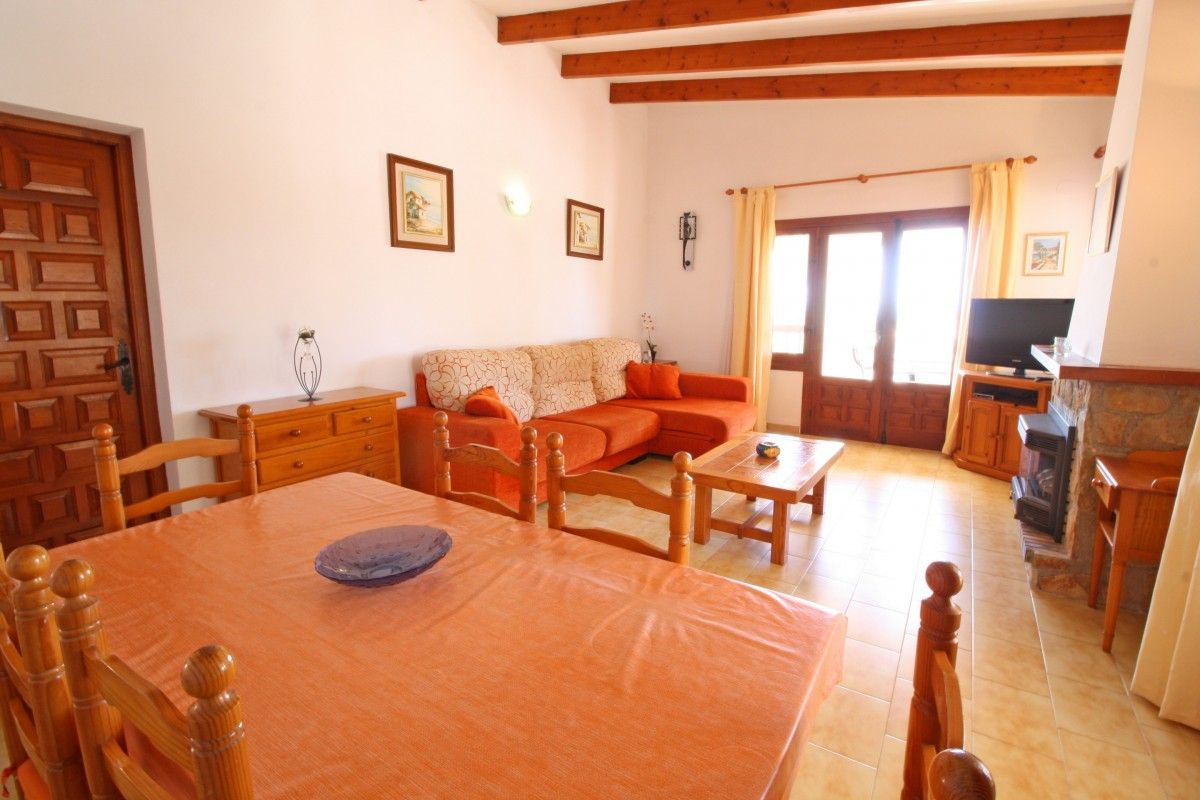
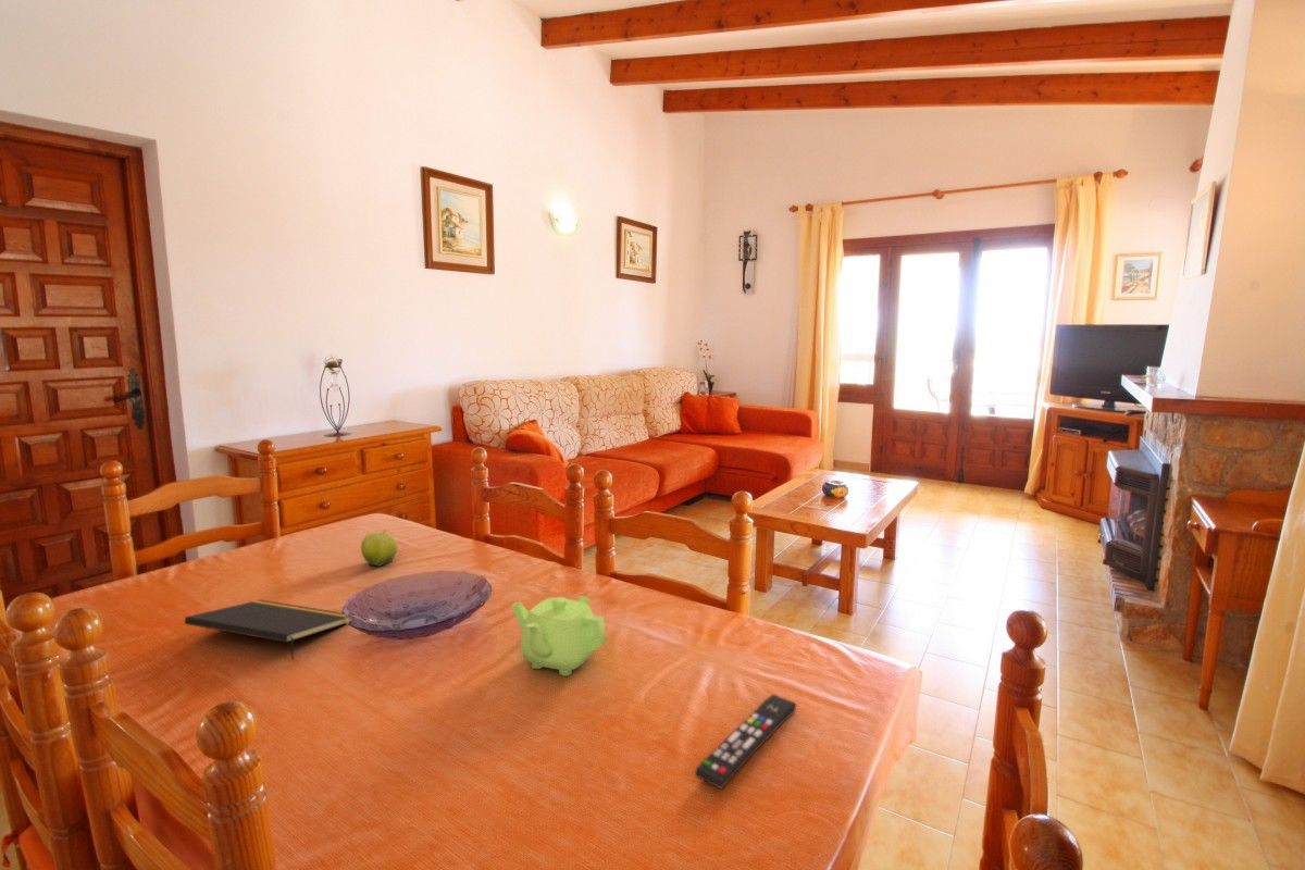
+ fruit (378, 546)
+ notepad (272, 619)
+ teapot (558, 630)
+ remote control (749, 736)
